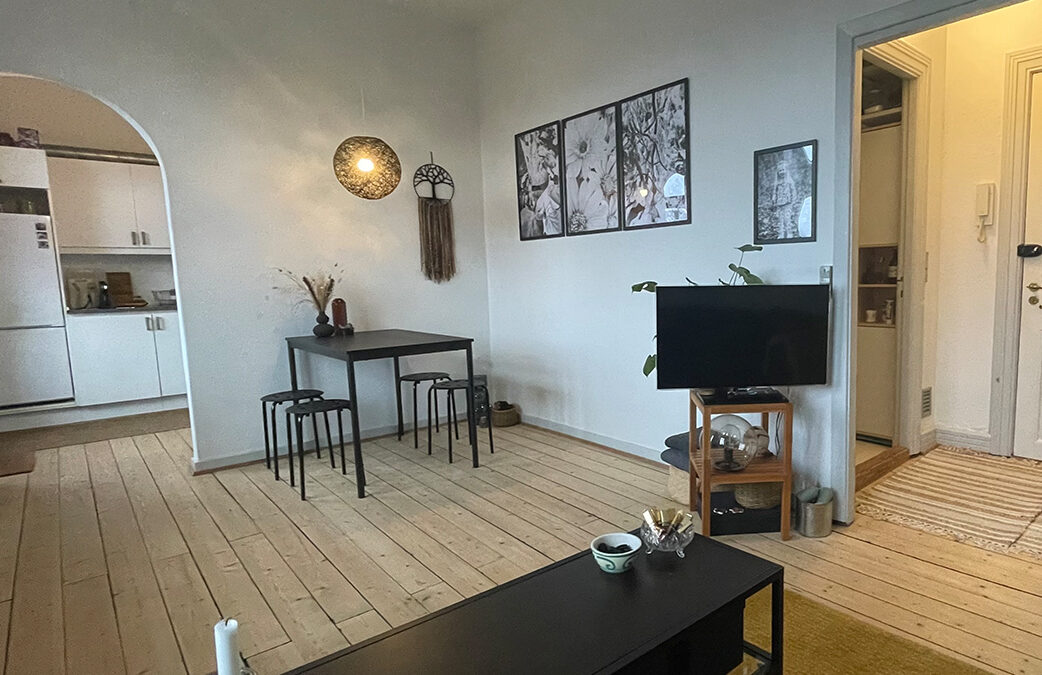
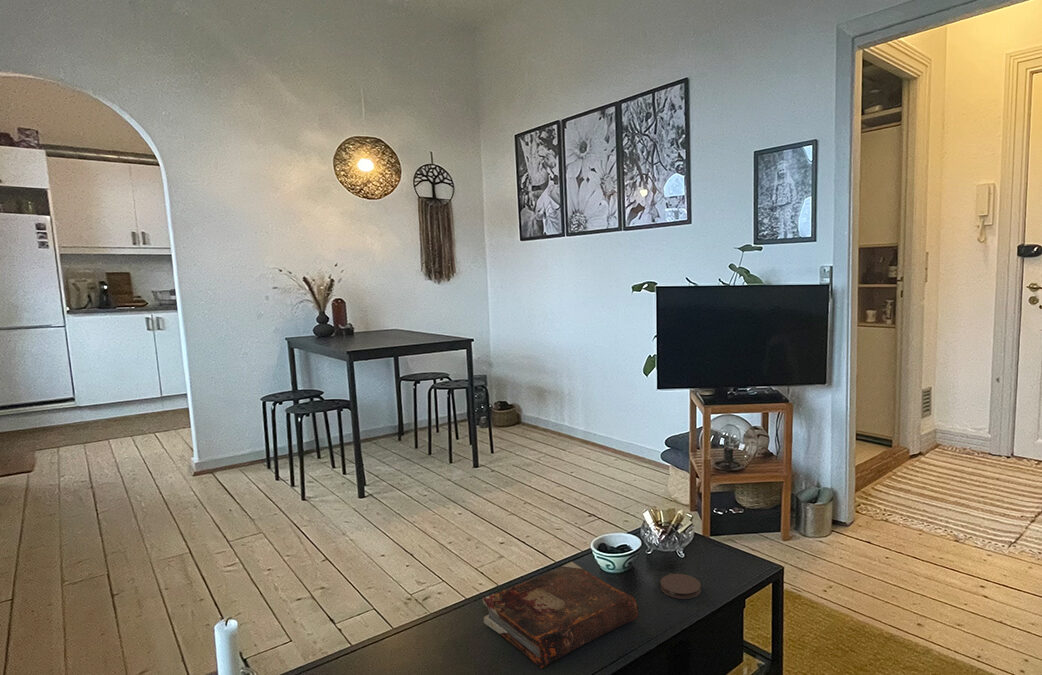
+ coaster (680, 585)
+ book (559, 610)
